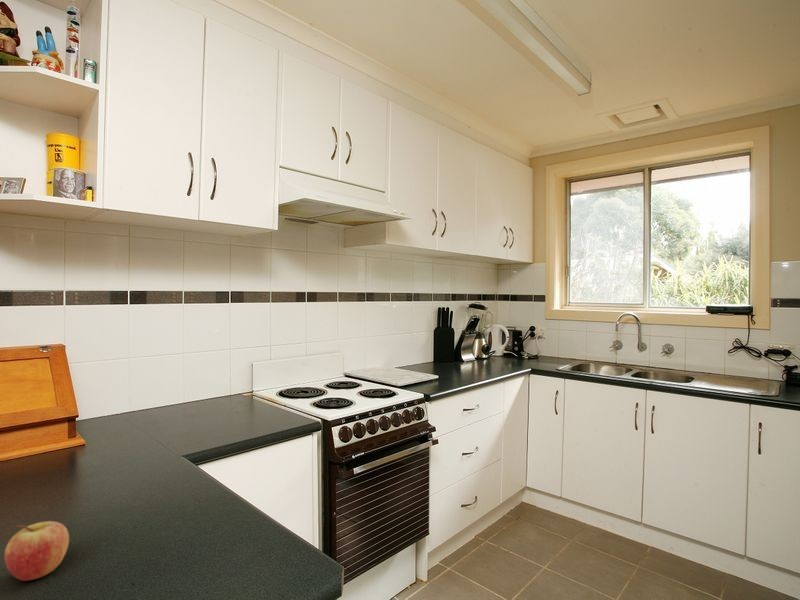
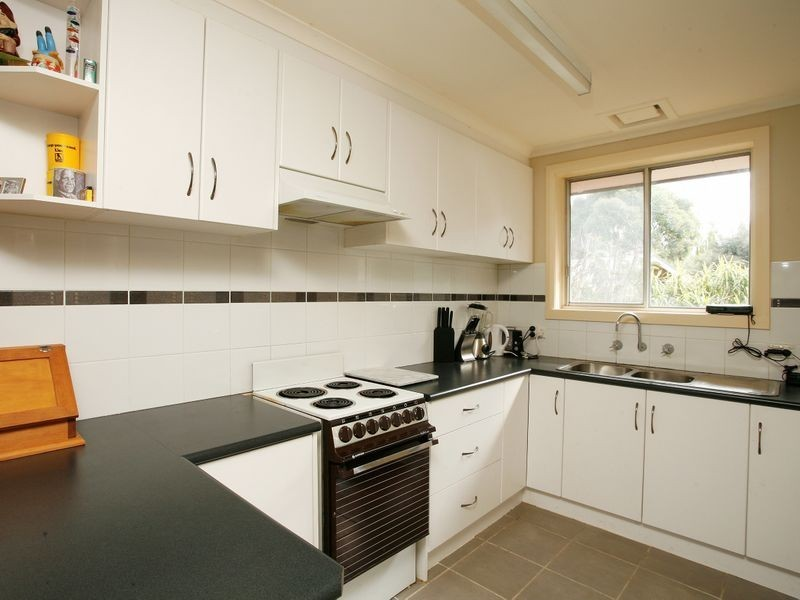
- fruit (37, 548)
